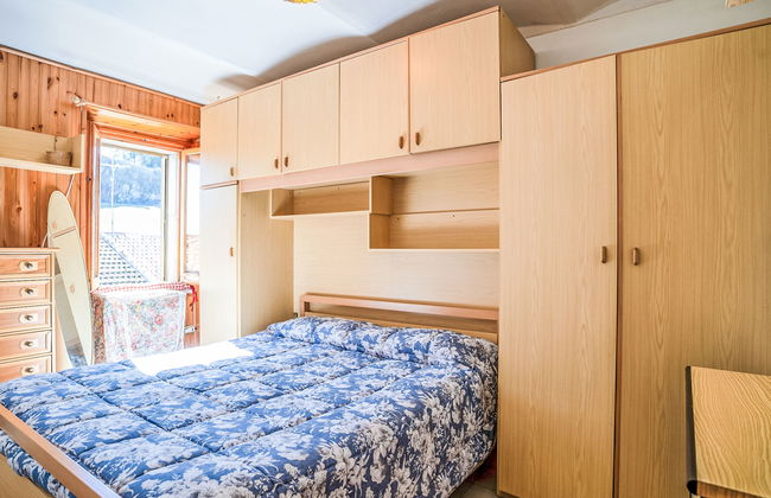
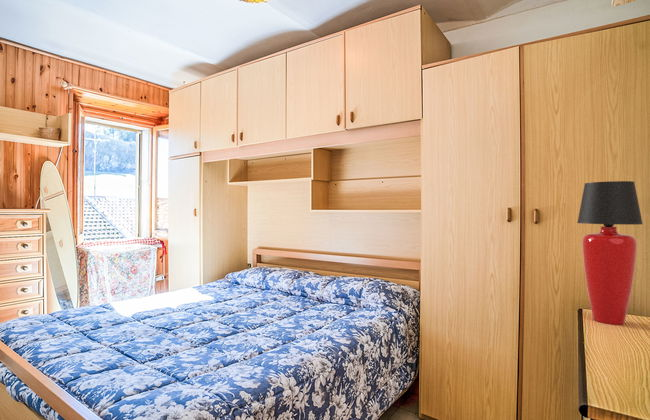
+ table lamp (608, 251)
